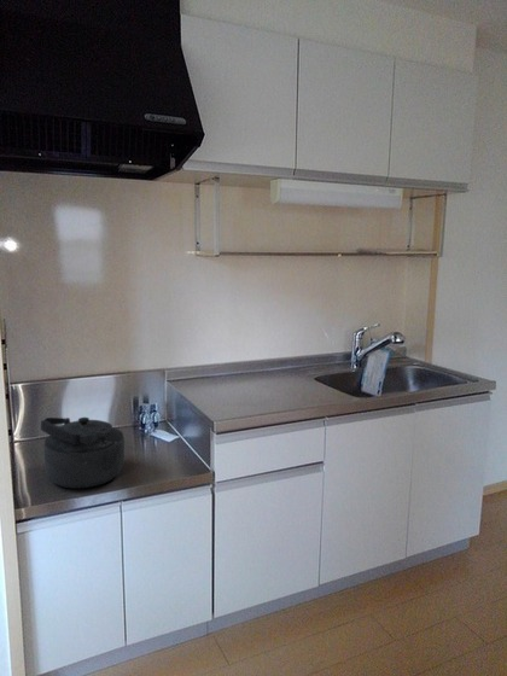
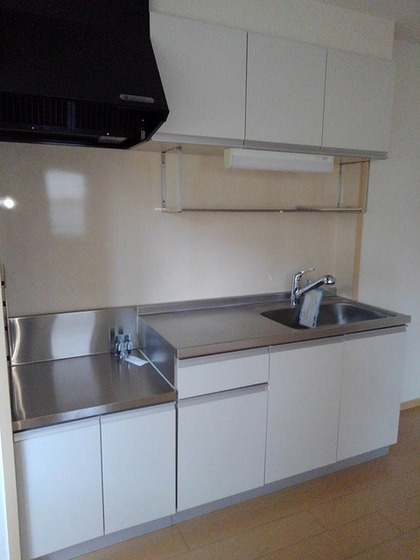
- kettle (84, 447)
